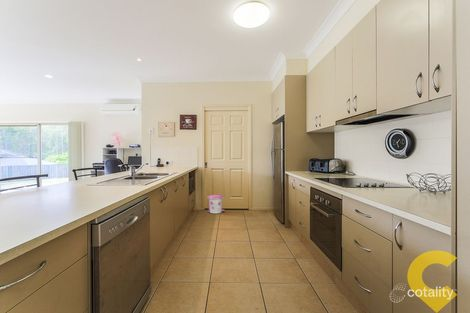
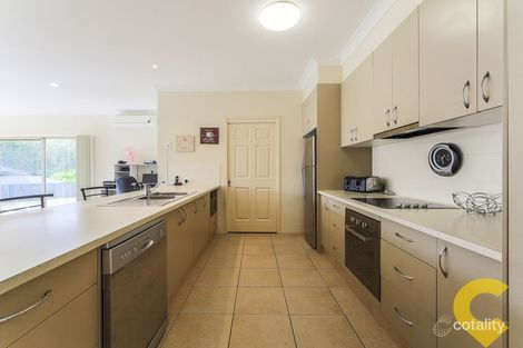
- trash can (215, 203)
